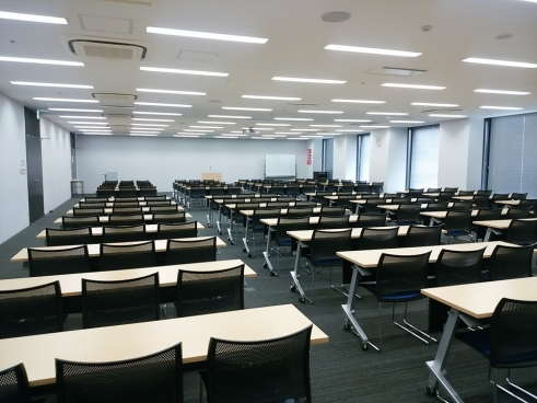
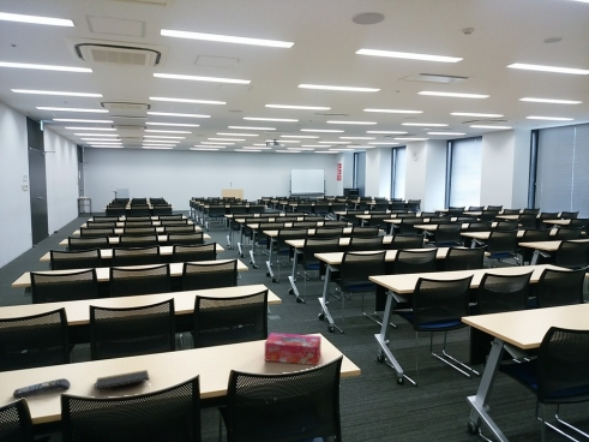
+ tissue box (293, 347)
+ remote control (42, 388)
+ notepad (122, 378)
